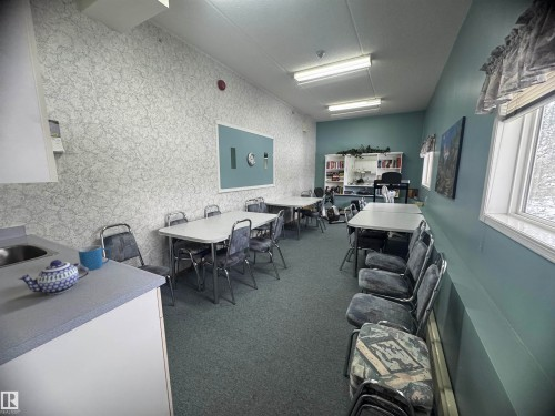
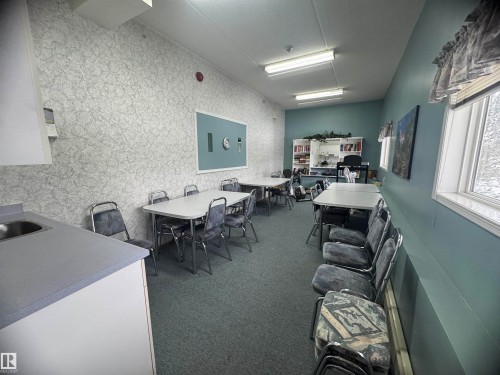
- teapot (57, 275)
- mug (95, 256)
